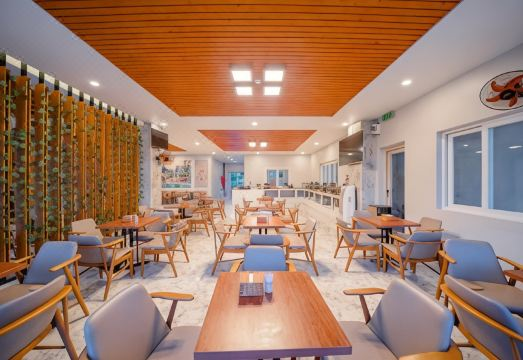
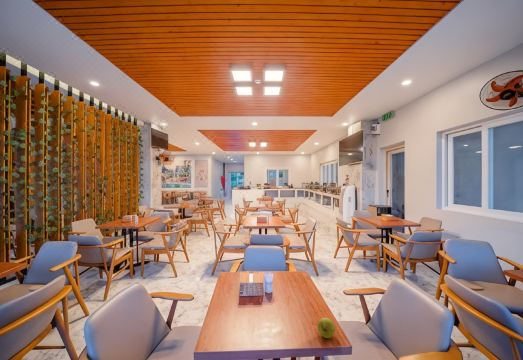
+ apple (326, 327)
